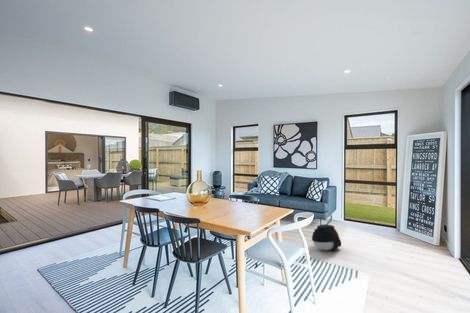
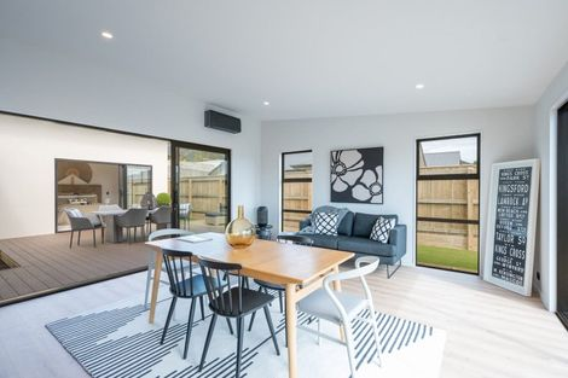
- helmet (324, 236)
